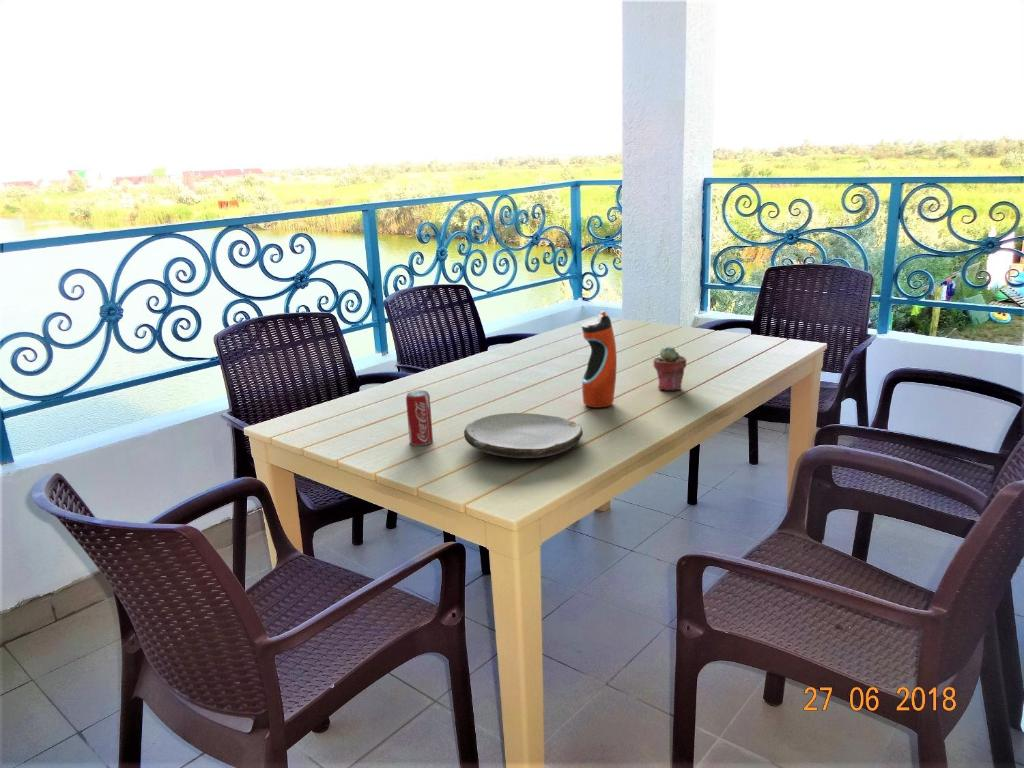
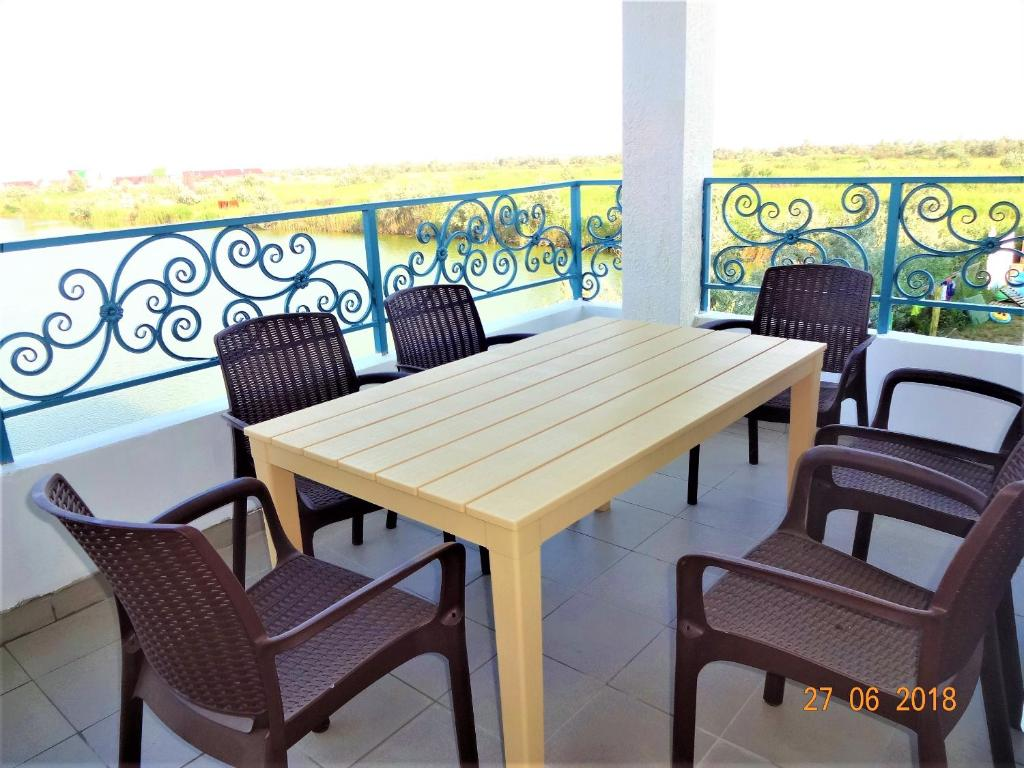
- plate (524, 434)
- beverage can (419, 417)
- potted succulent (669, 367)
- water bottle (599, 358)
